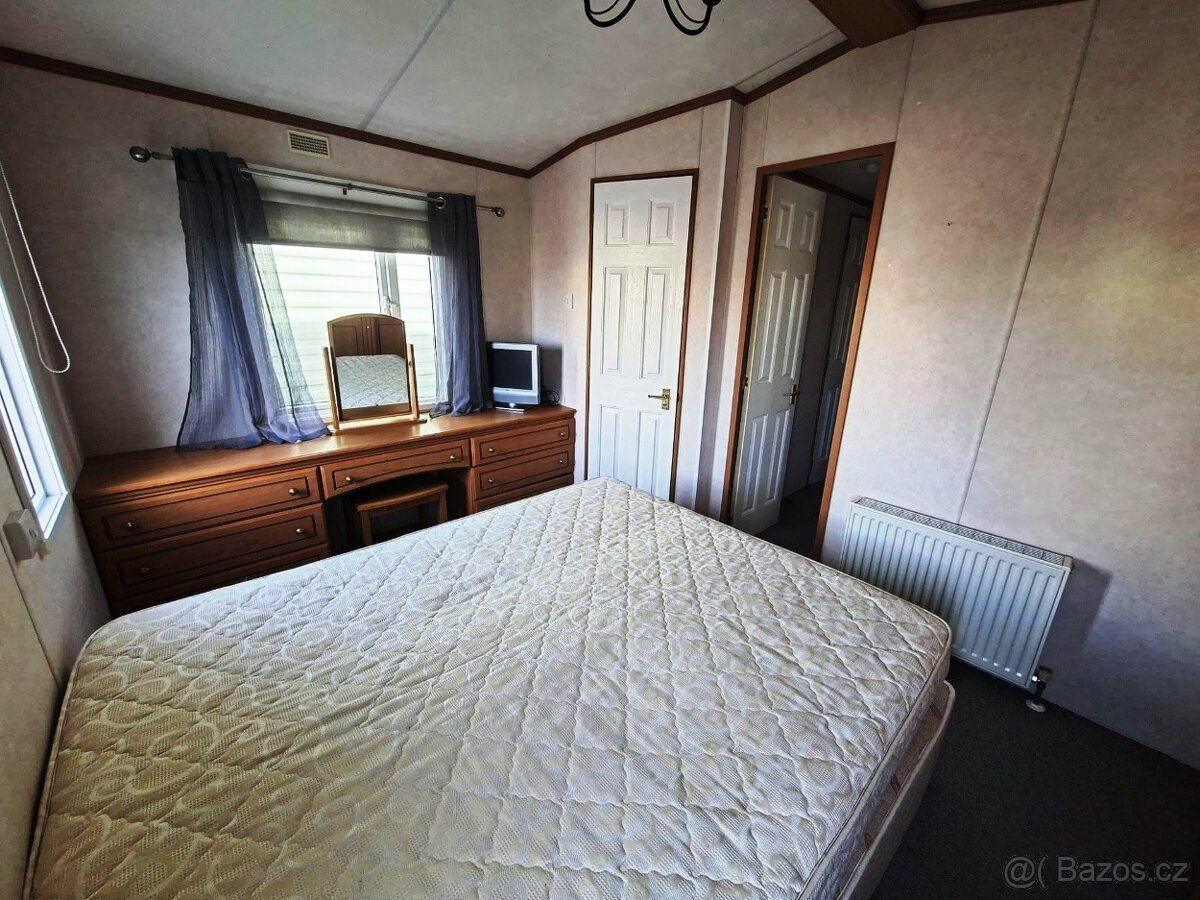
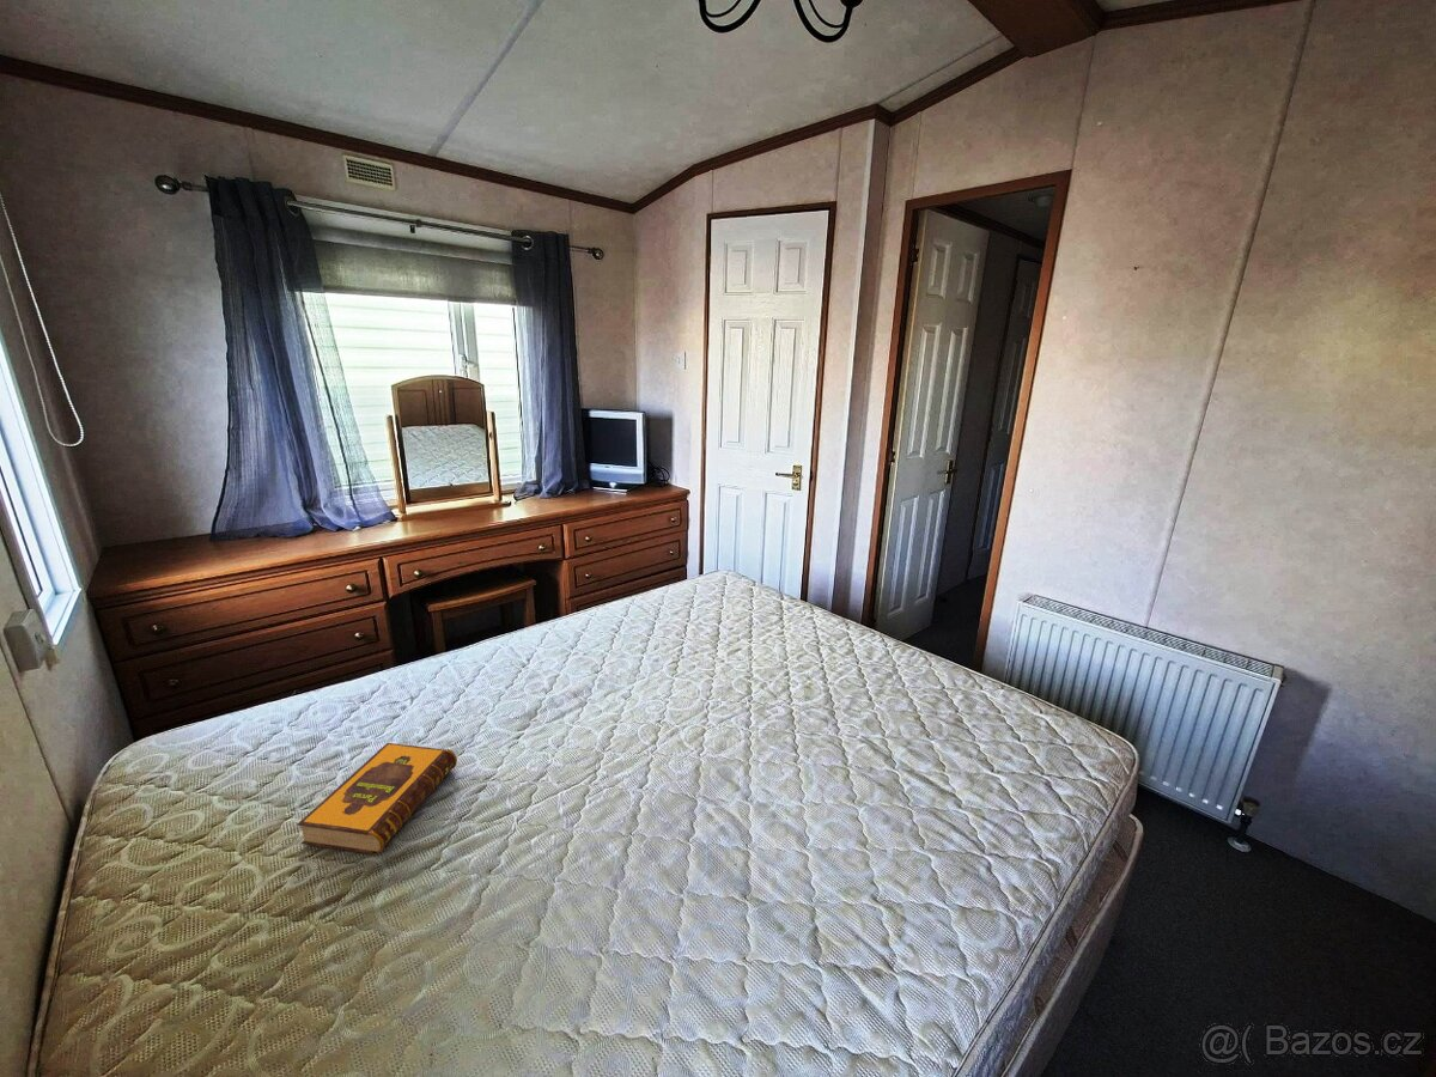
+ hardback book (385, 793)
